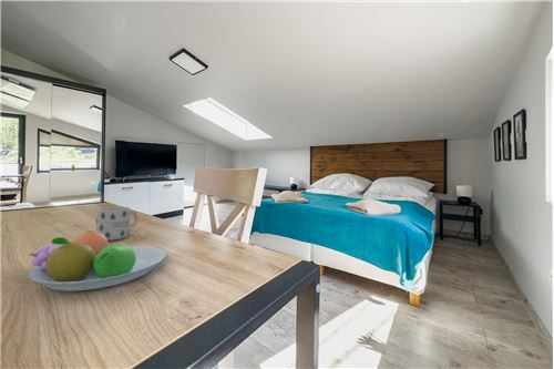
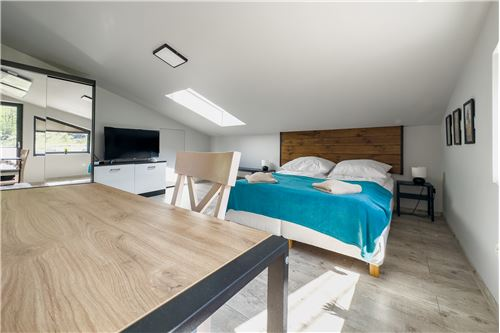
- fruit bowl (104, 252)
- mug (119, 222)
